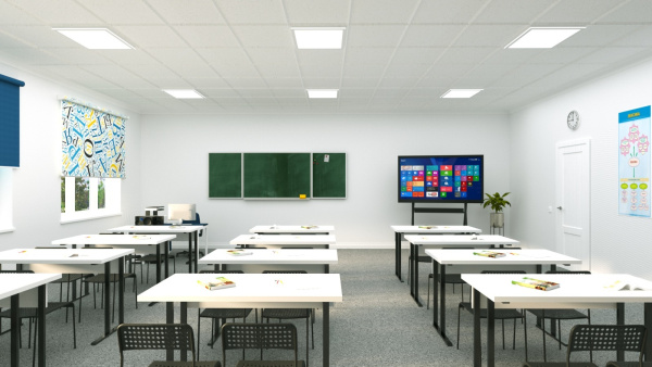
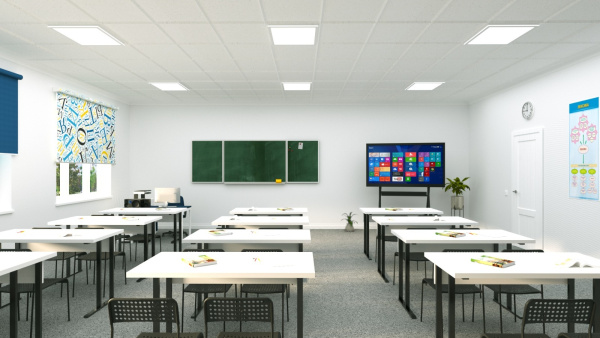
+ house plant (349, 220)
